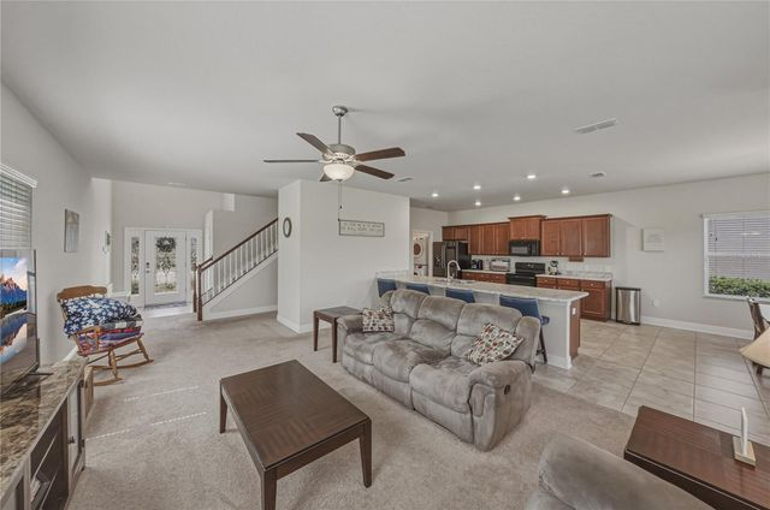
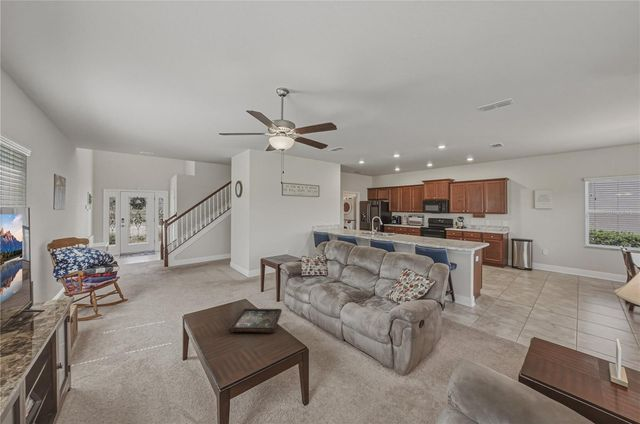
+ decorative tray (257, 319)
